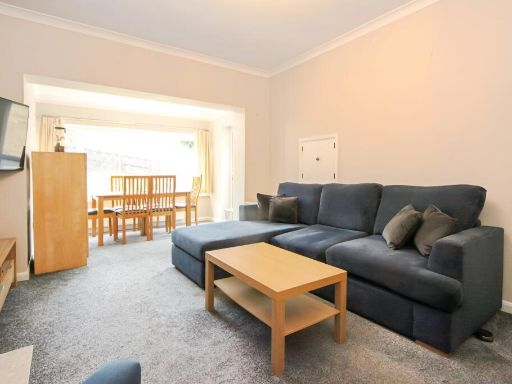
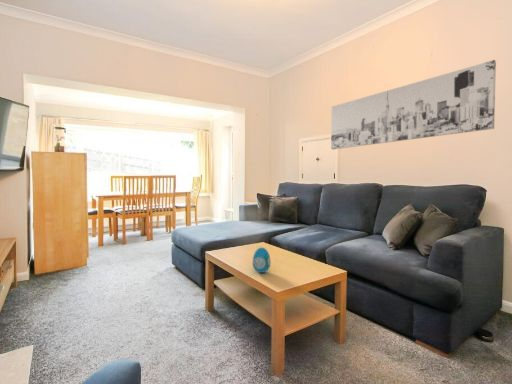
+ wall art (394, 115)
+ decorative egg (261, 259)
